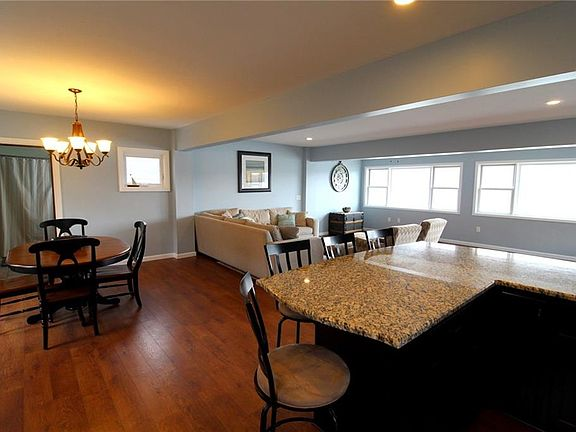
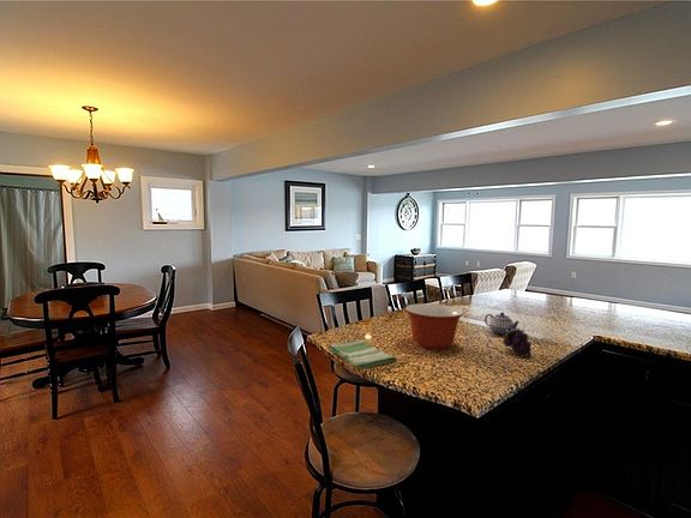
+ mixing bowl (433, 327)
+ teapot (501, 323)
+ fruit (518, 339)
+ dish towel (360, 353)
